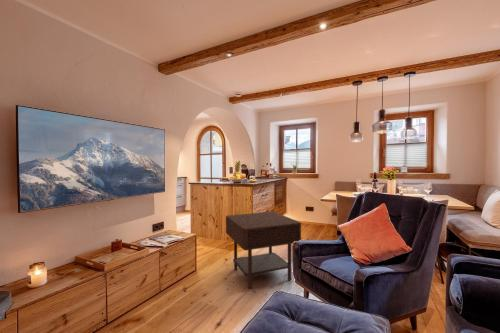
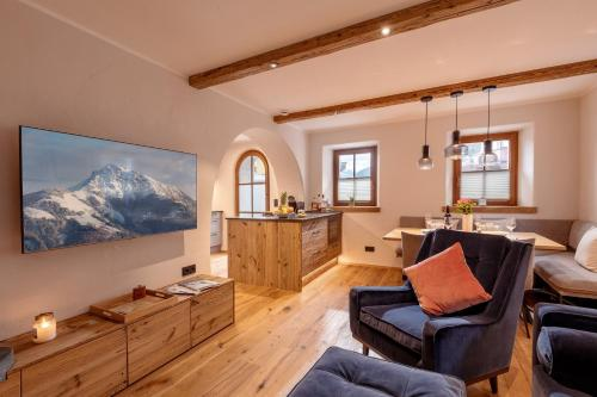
- side table (261, 246)
